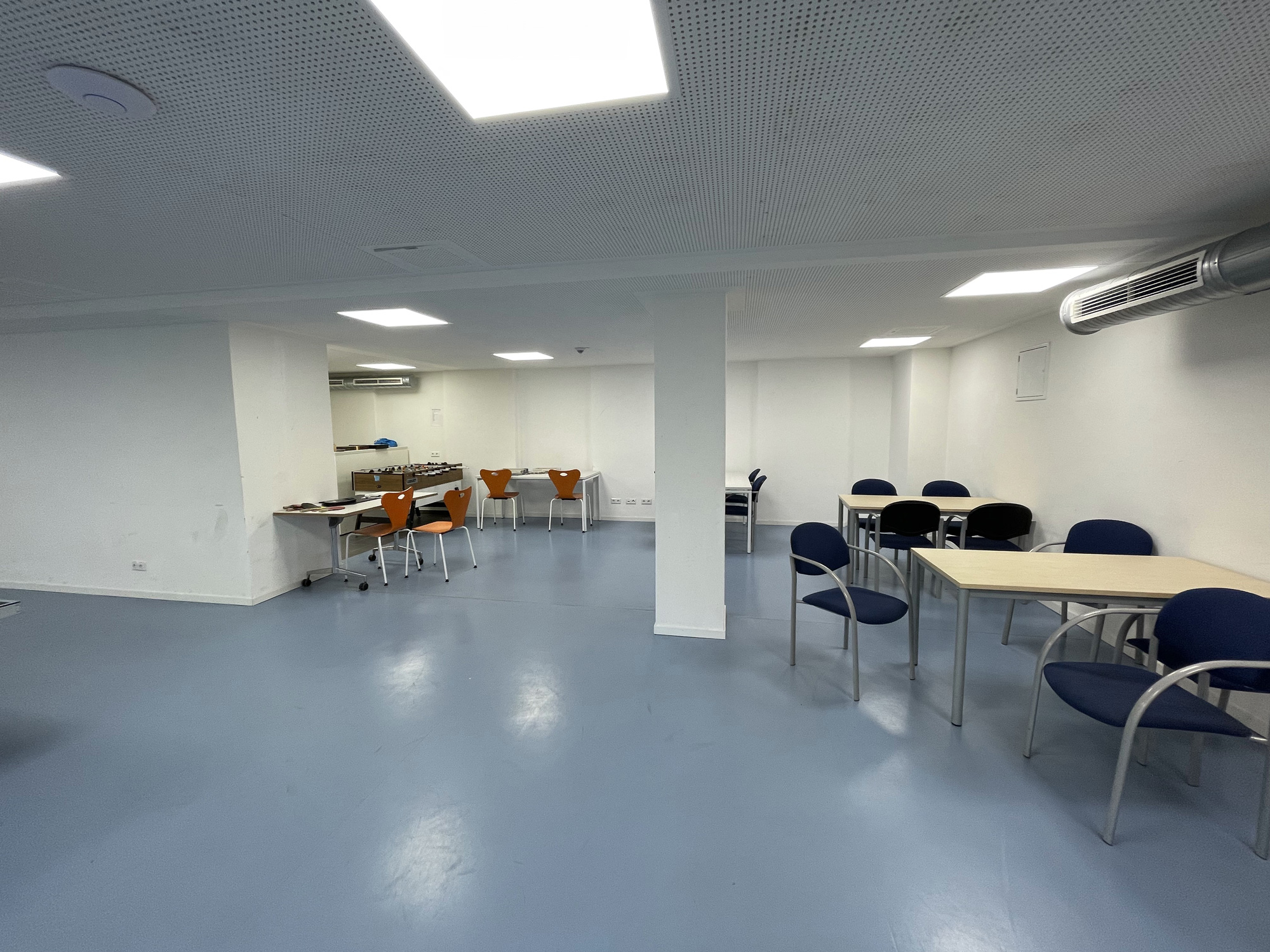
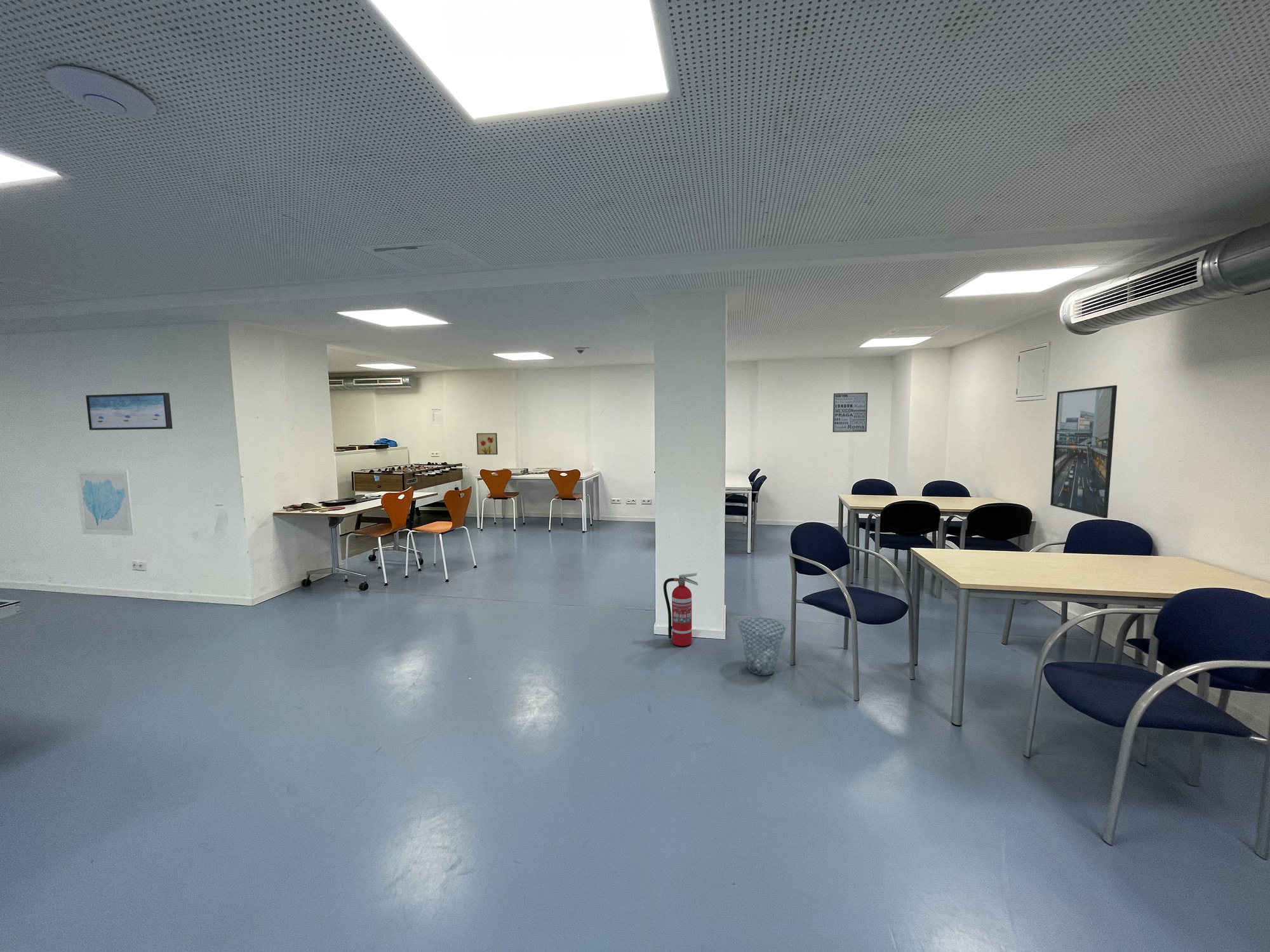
+ fire extinguisher (680, 607)
+ wall art (850, 413)
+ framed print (1080, 451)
+ waste basket (761, 647)
+ wall art (105, 502)
+ wall art (128, 411)
+ wall art (487, 444)
